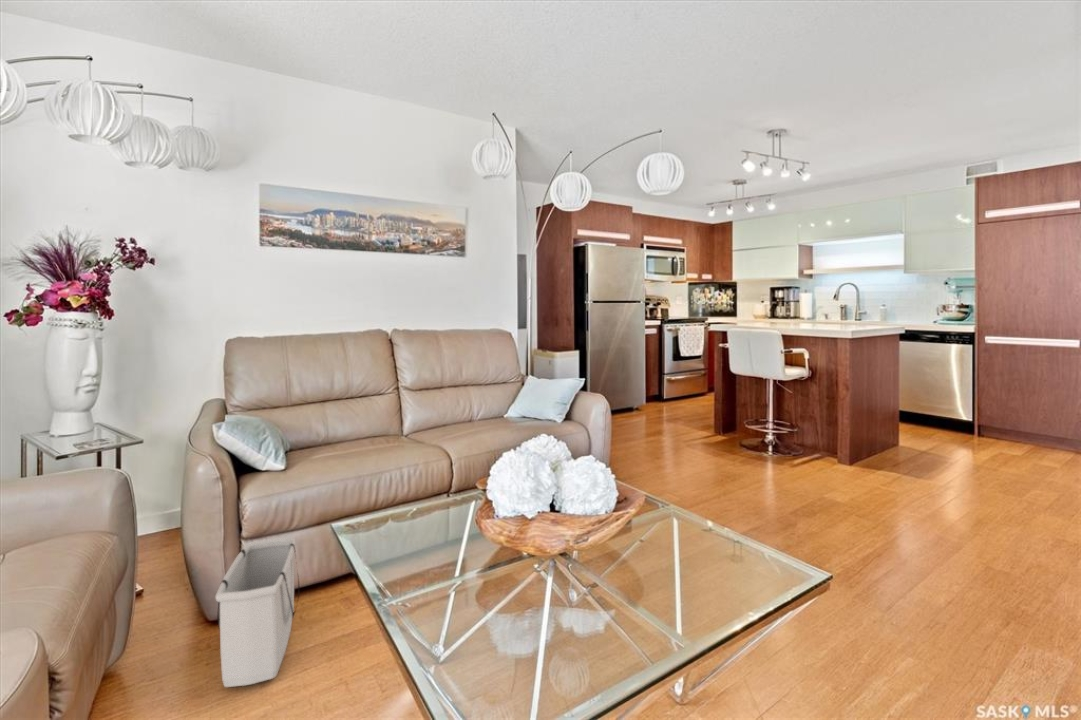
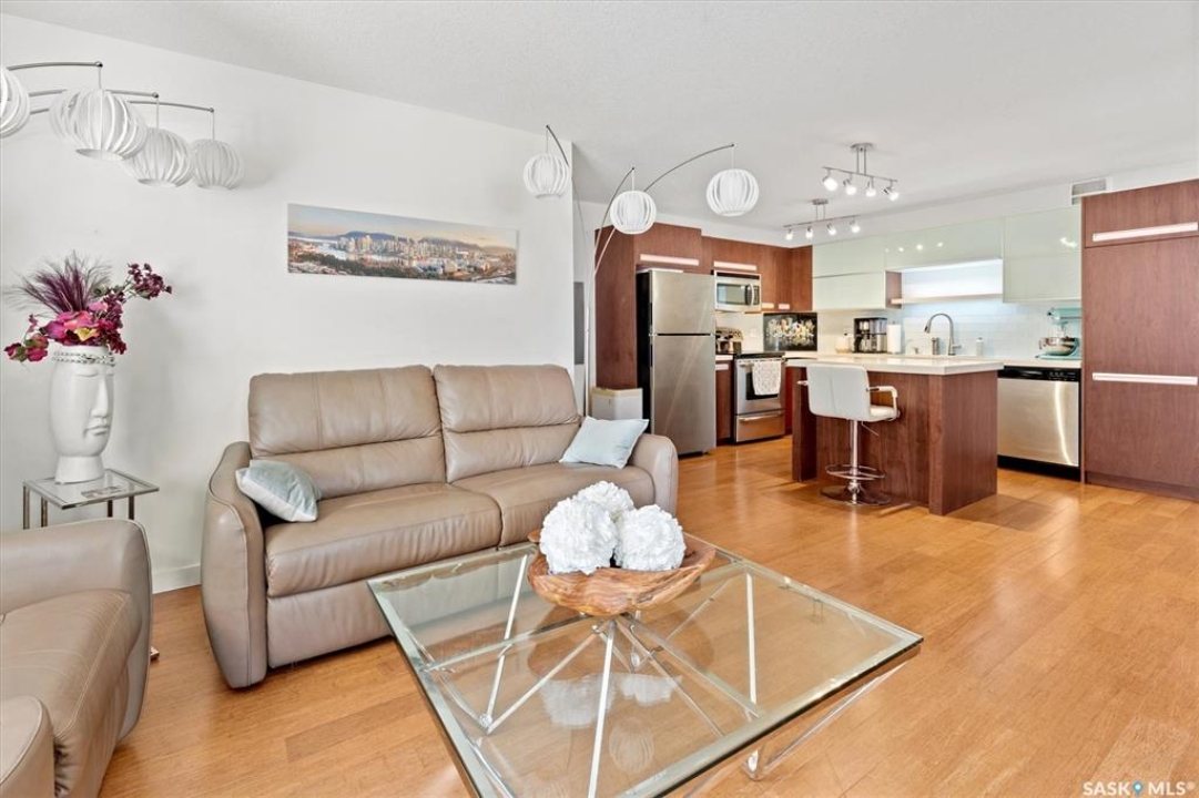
- storage bin (261, 604)
